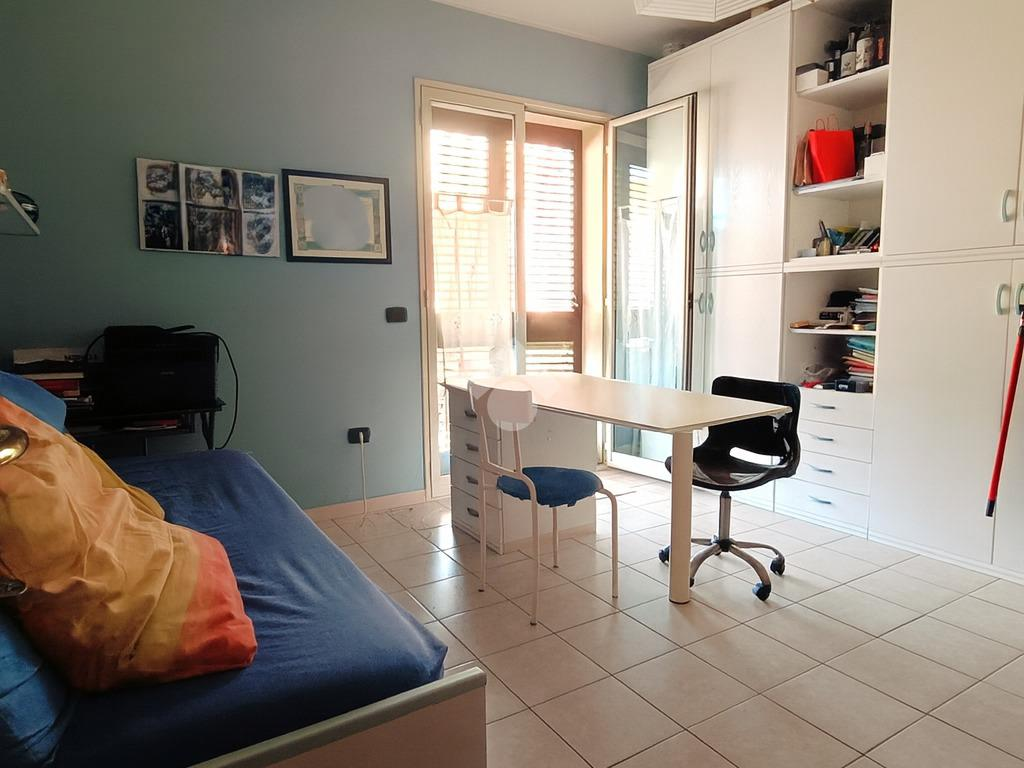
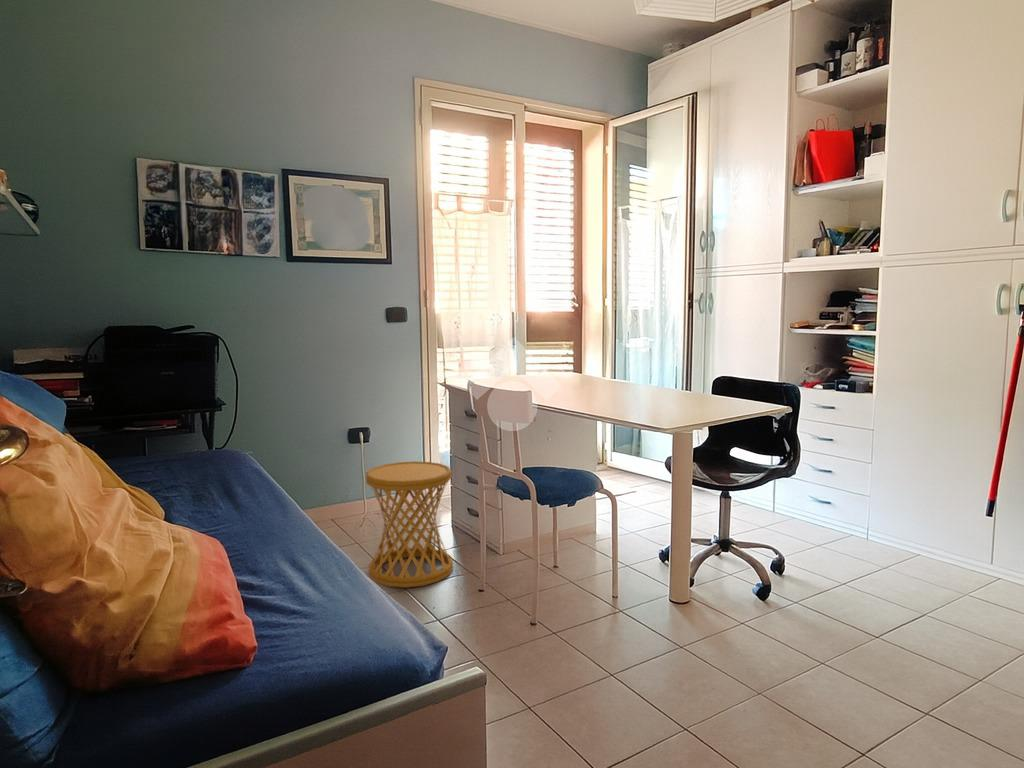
+ side table (410, 521)
